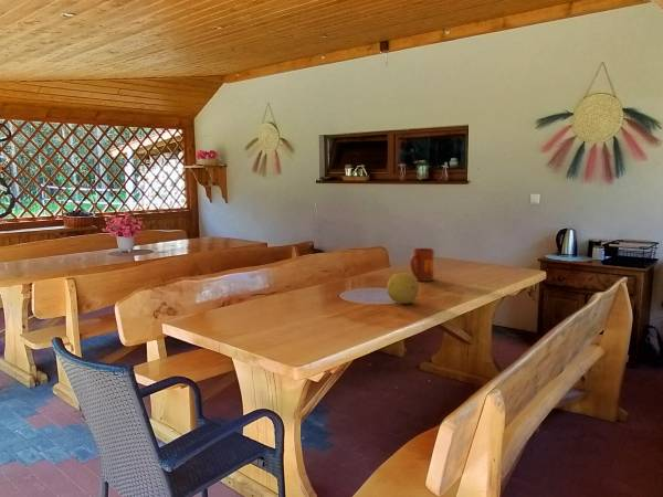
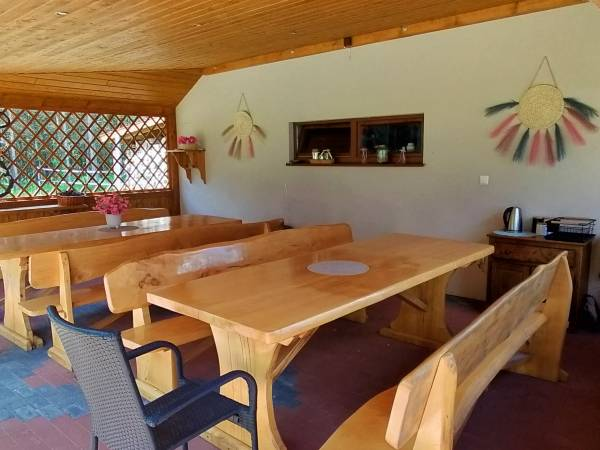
- mug (420, 265)
- fruit (402, 287)
